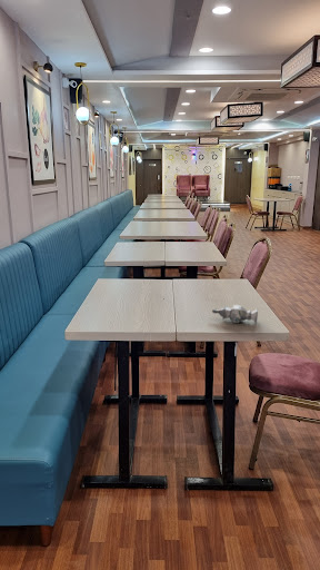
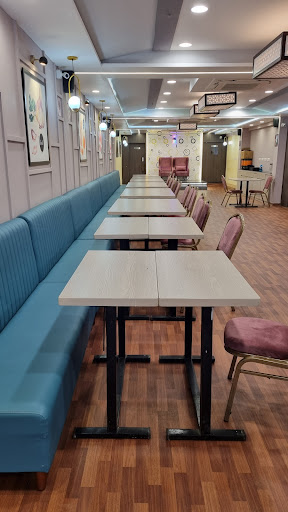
- teapot (233, 313)
